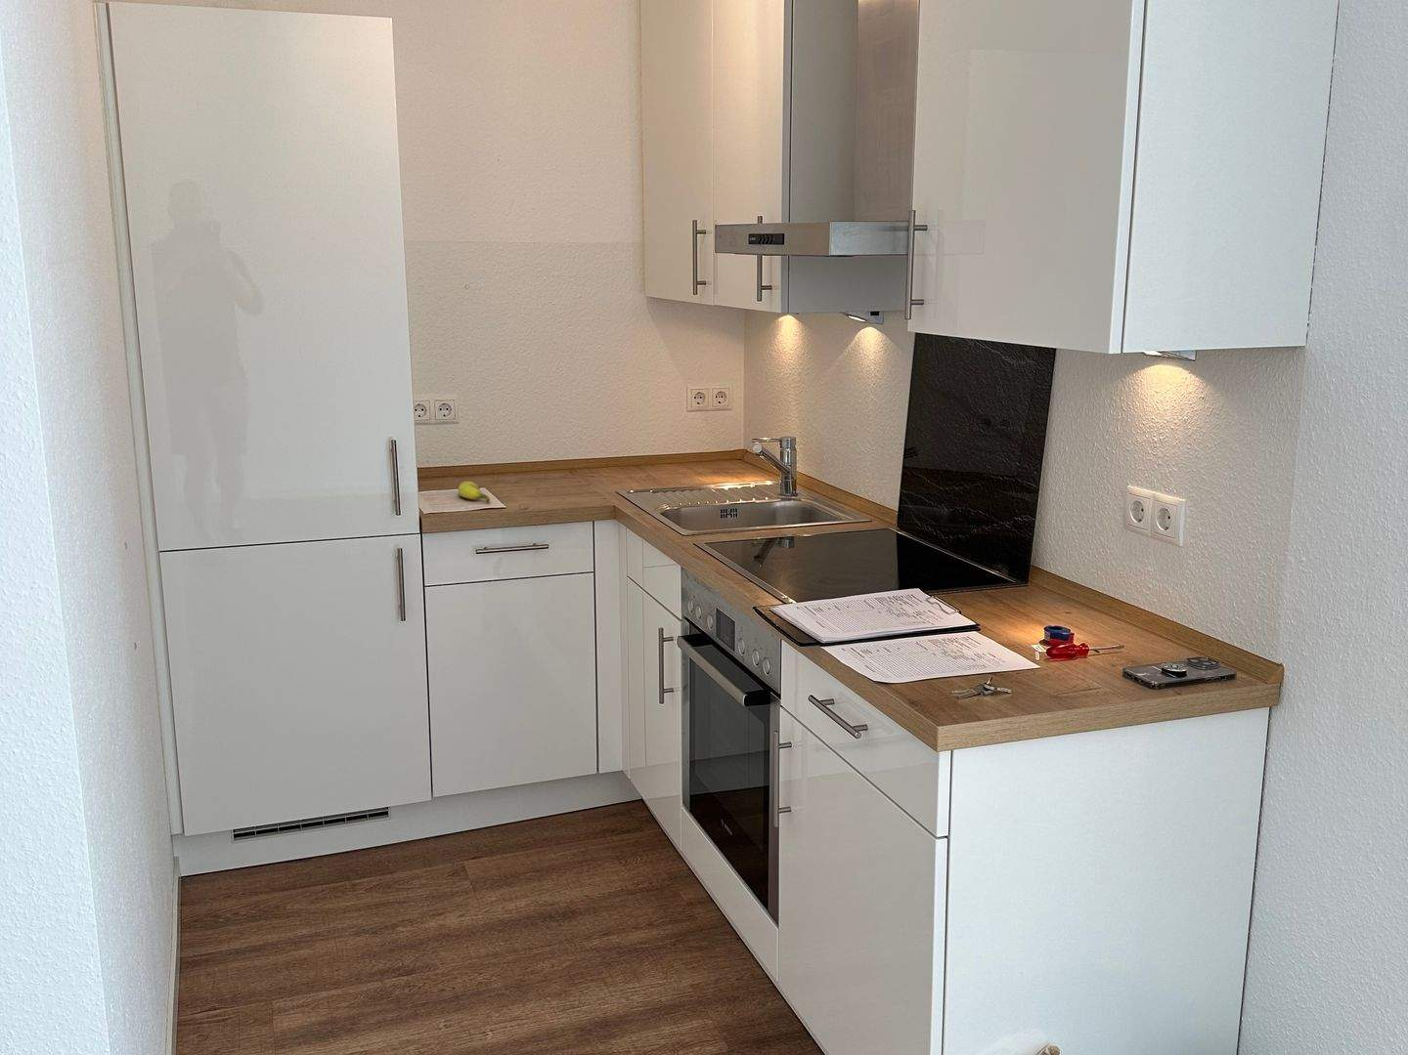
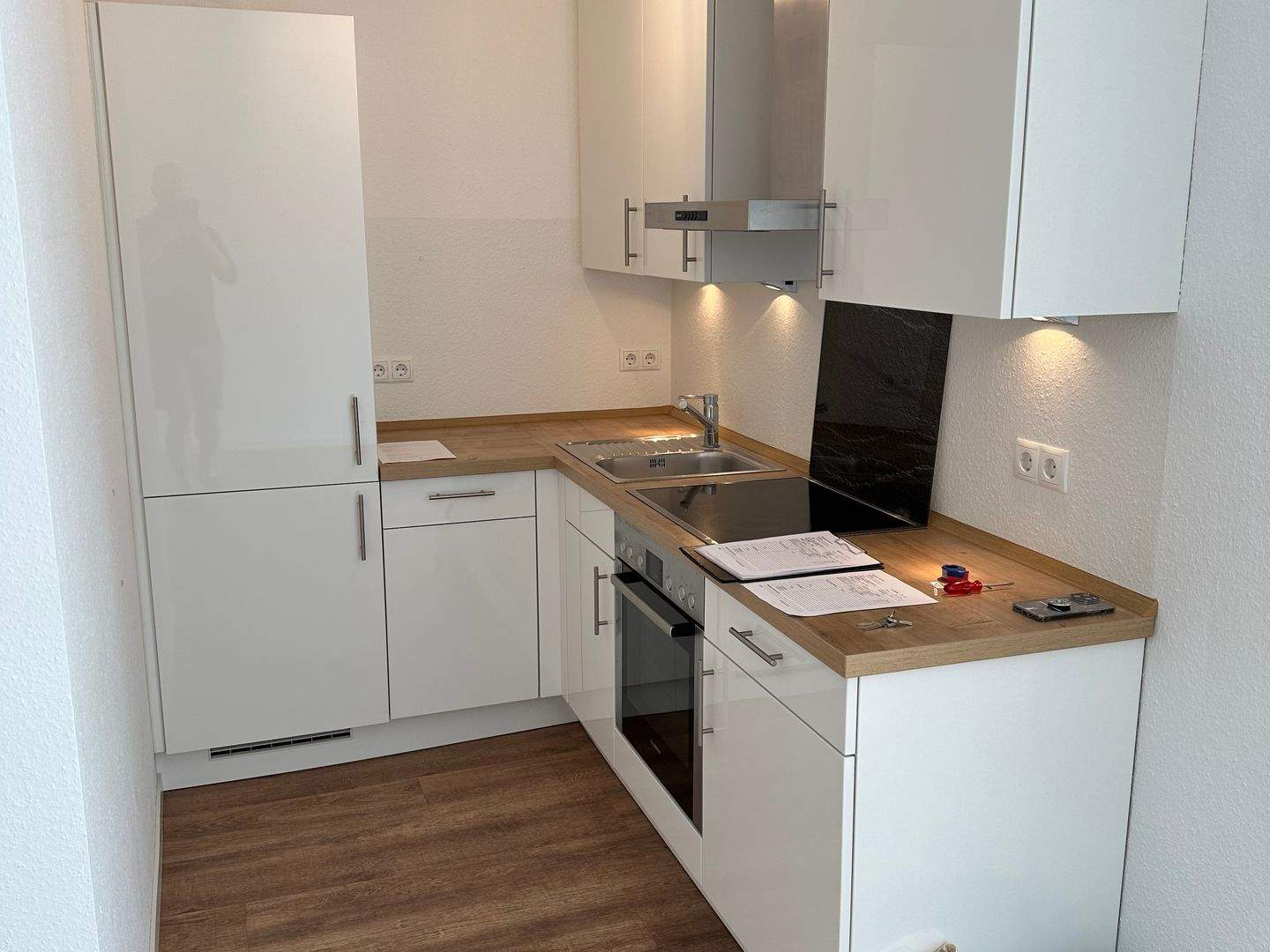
- banana (473, 490)
